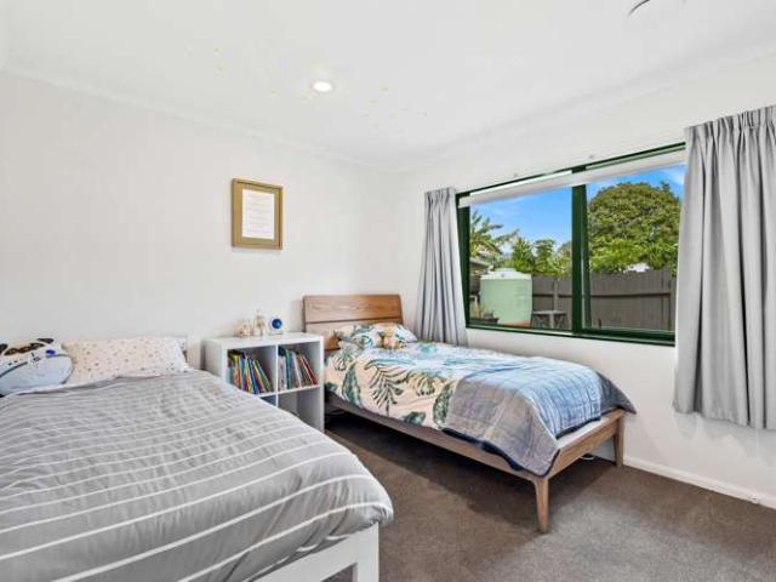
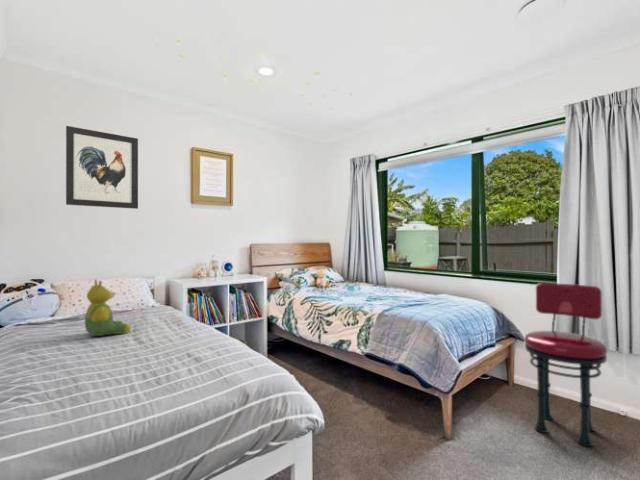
+ teddy bear (107, 306)
+ wall art (104, 169)
+ stool (564, 356)
